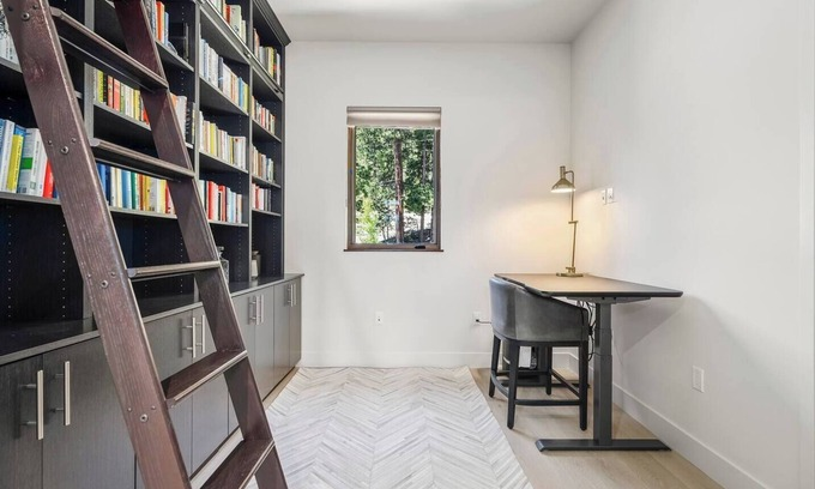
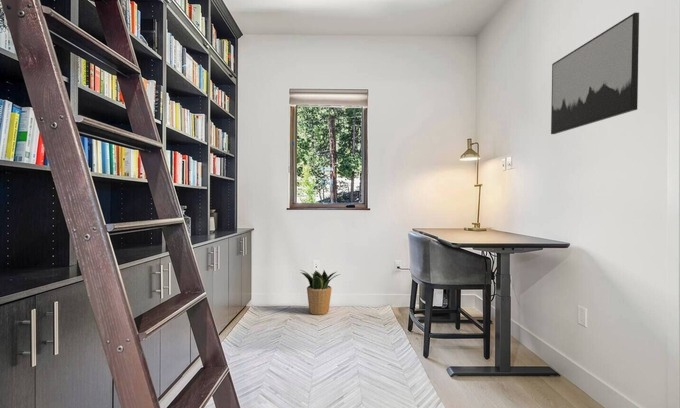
+ potted plant (319, 291)
+ wall art (587, 83)
